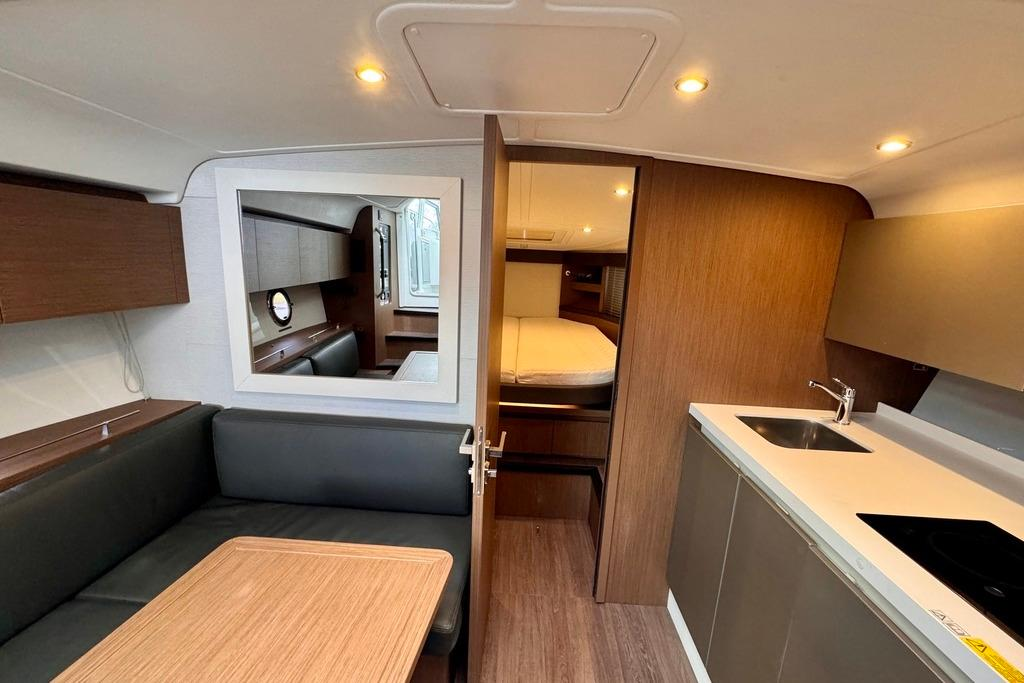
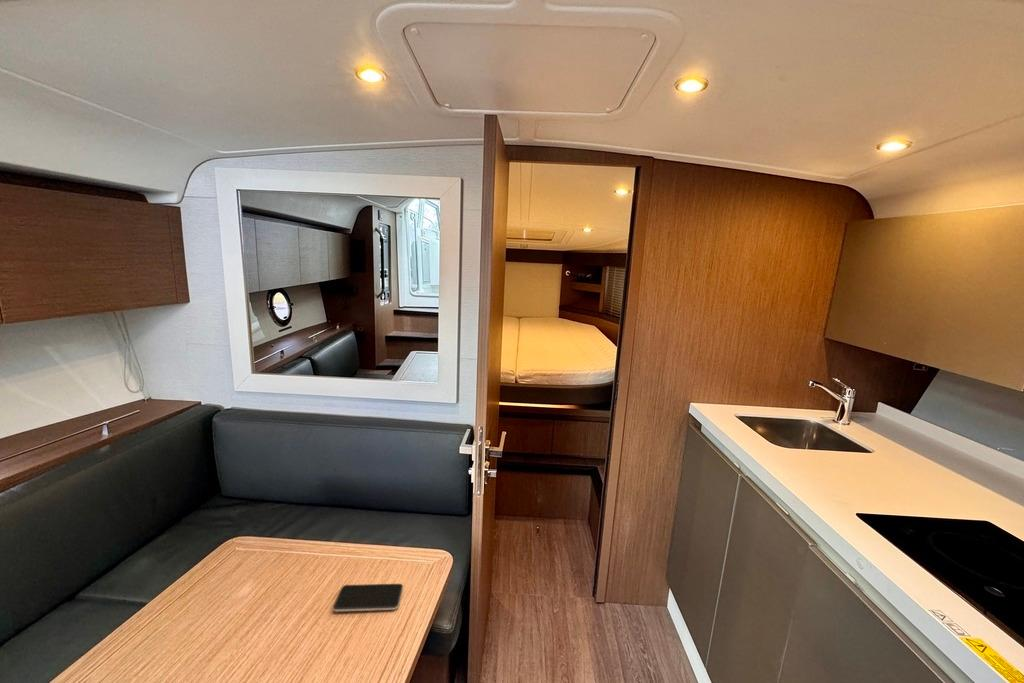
+ smartphone (369, 596)
